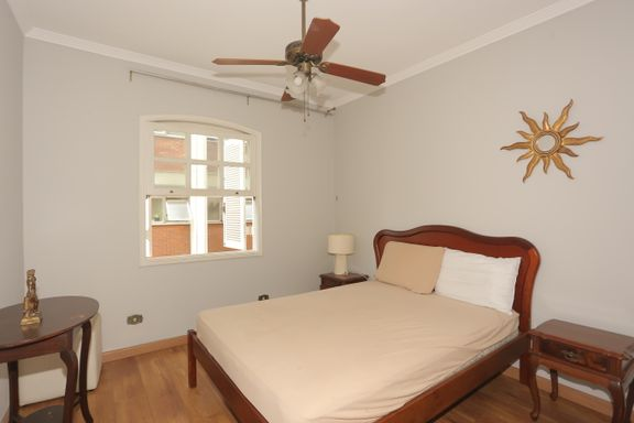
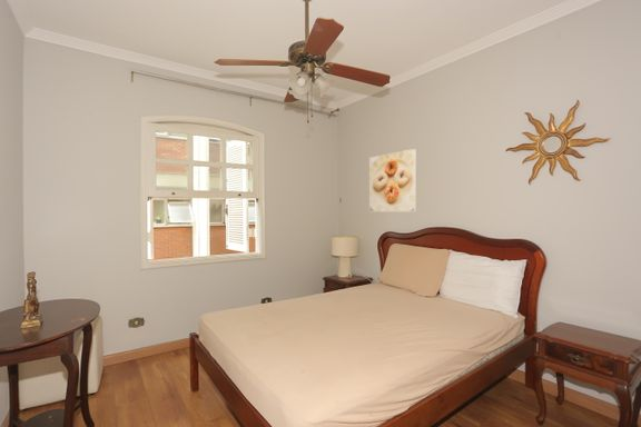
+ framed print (391, 182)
